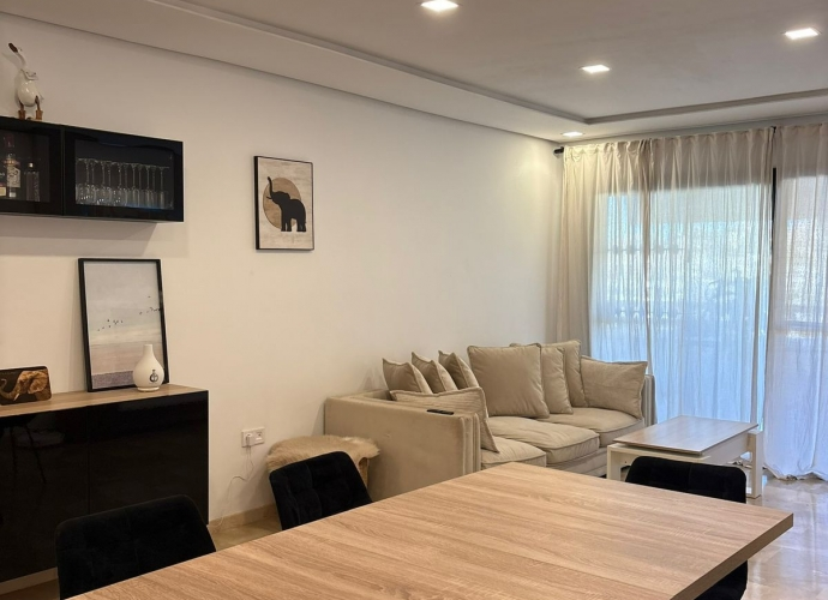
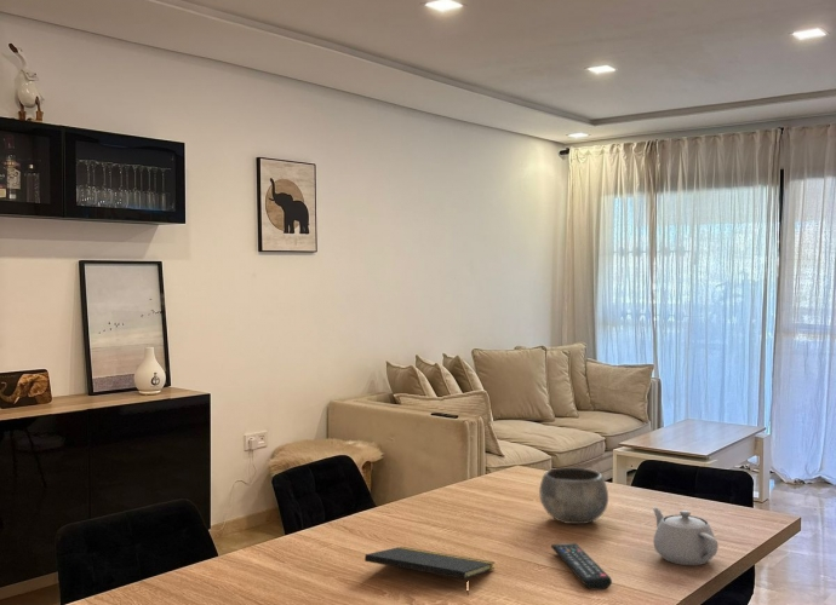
+ bowl (573, 496)
+ notepad (430, 561)
+ remote control (579, 564)
+ teapot (682, 534)
